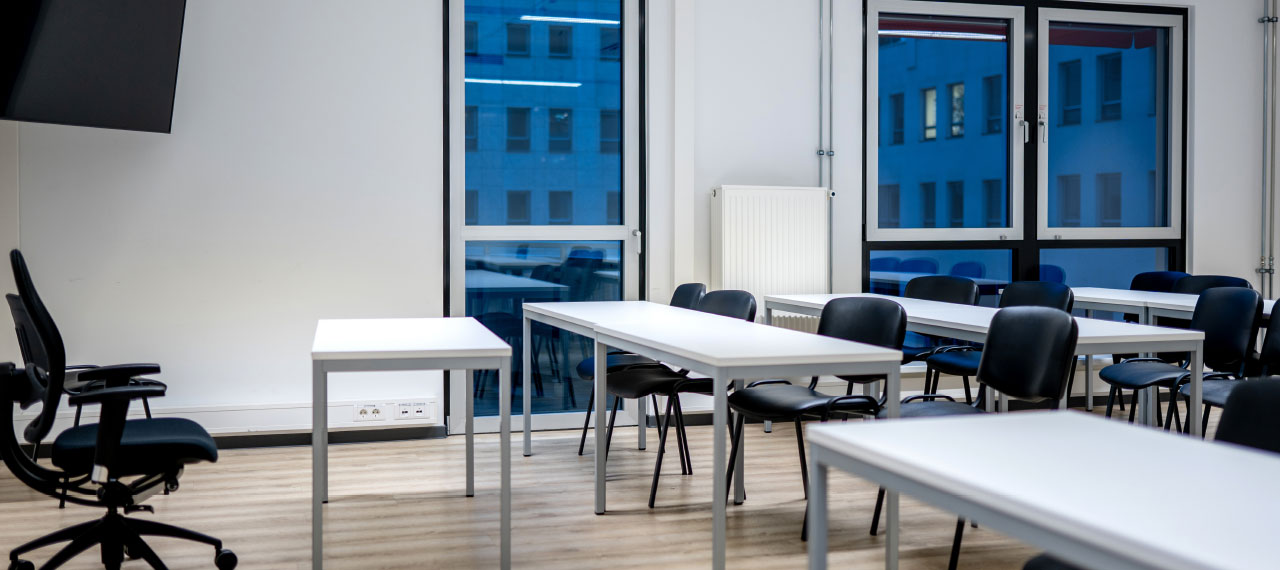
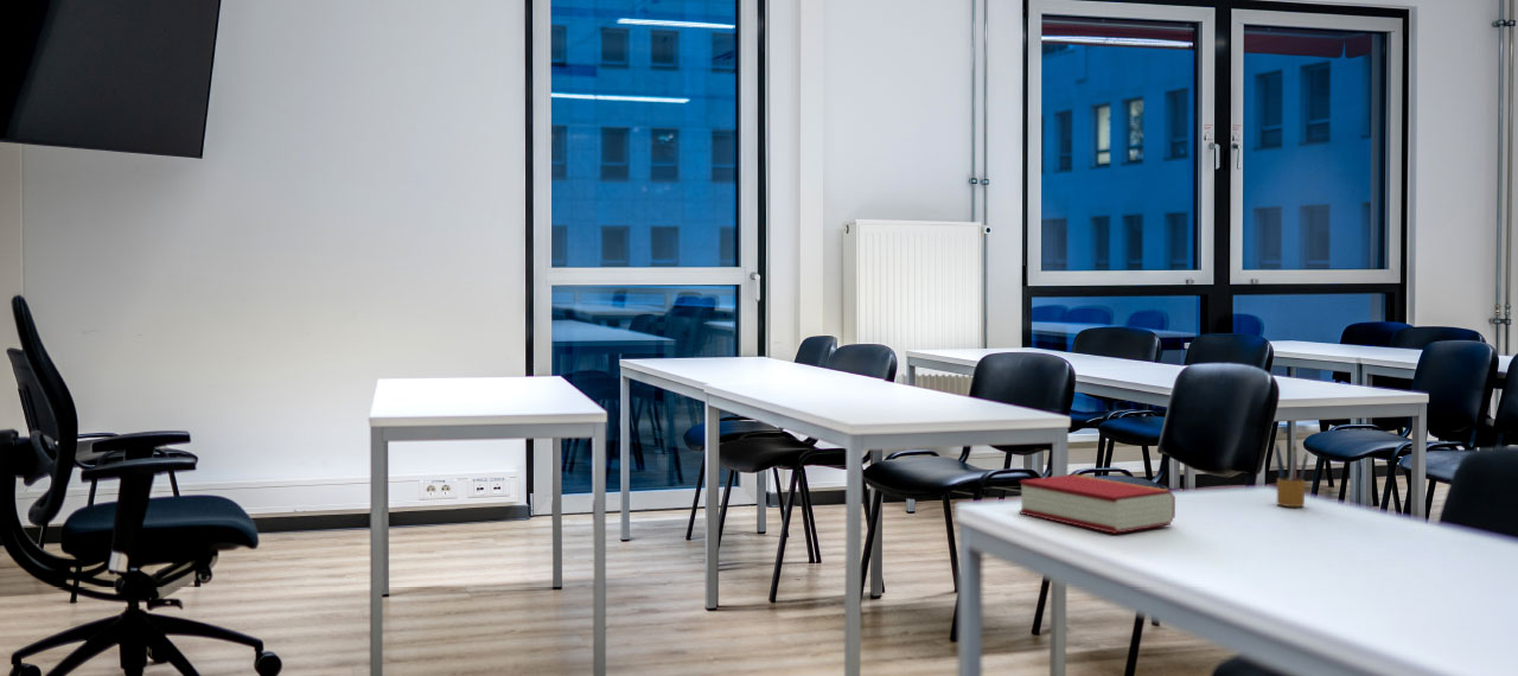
+ book (1095, 502)
+ pencil box (1290, 472)
